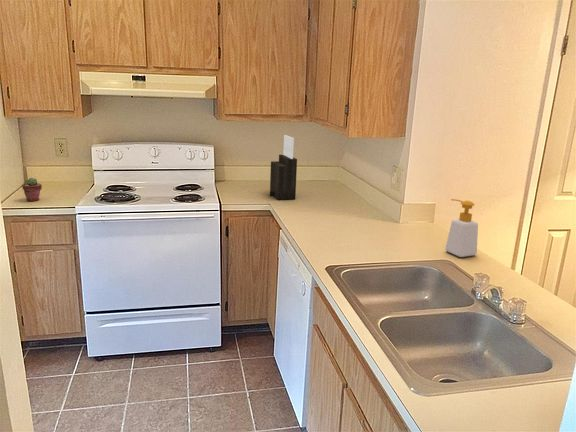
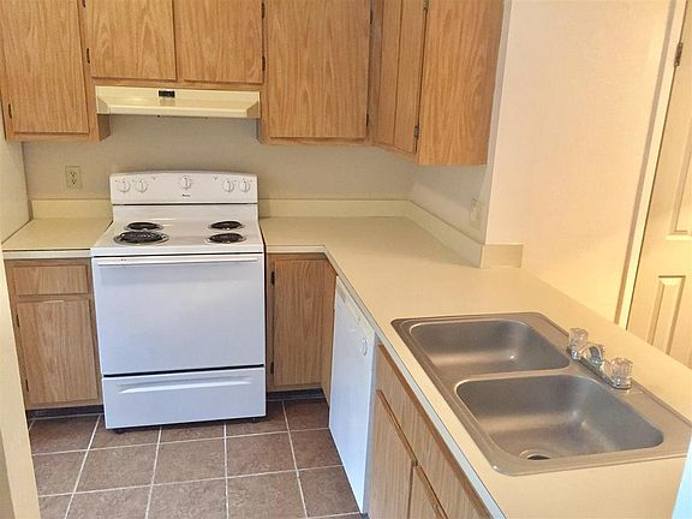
- soap bottle (460, 226)
- knife block (281, 166)
- potted succulent (32, 188)
